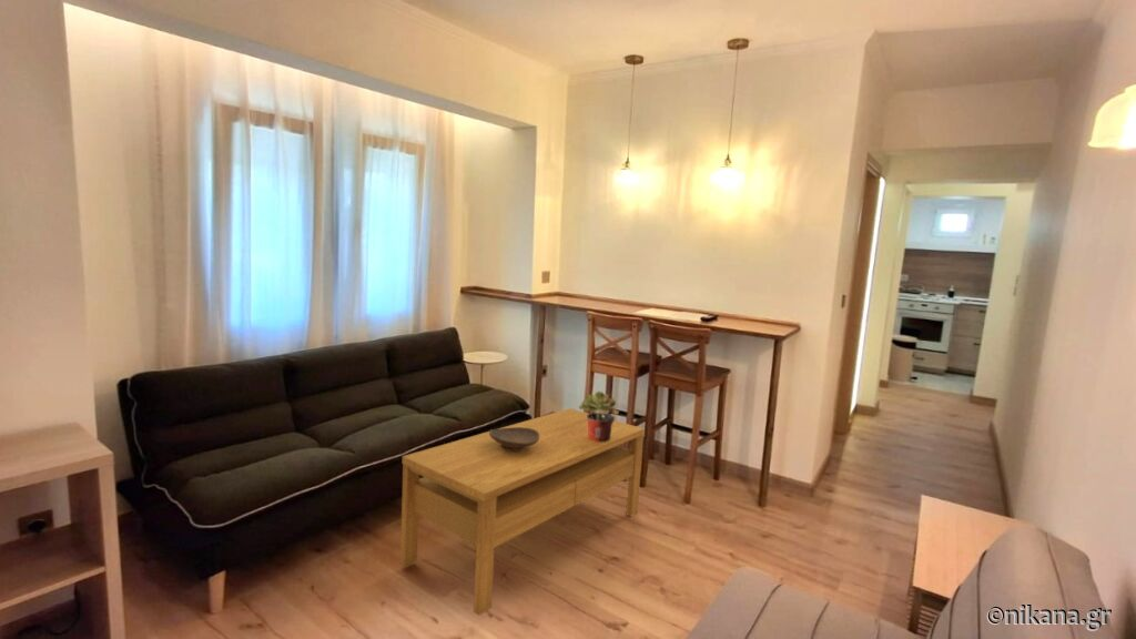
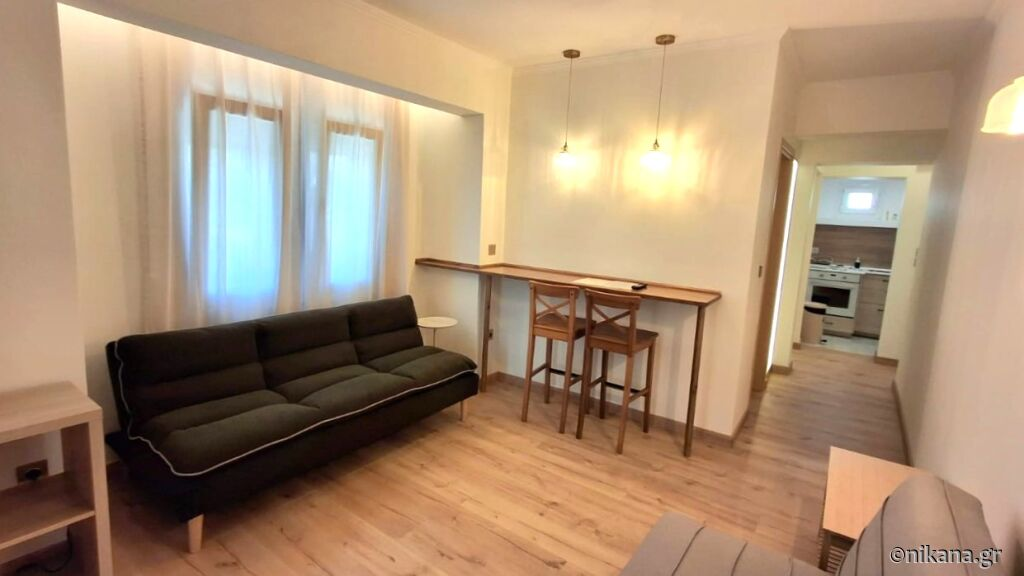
- potted plant (598, 415)
- coffee table (534, 489)
- decorative bowl (514, 438)
